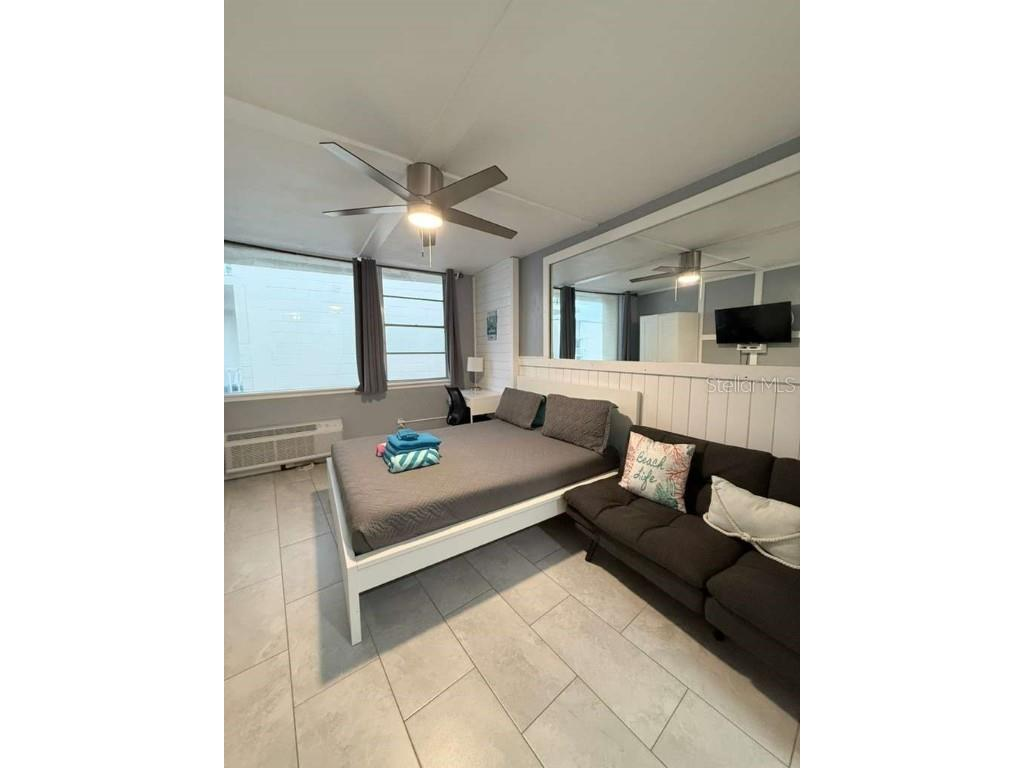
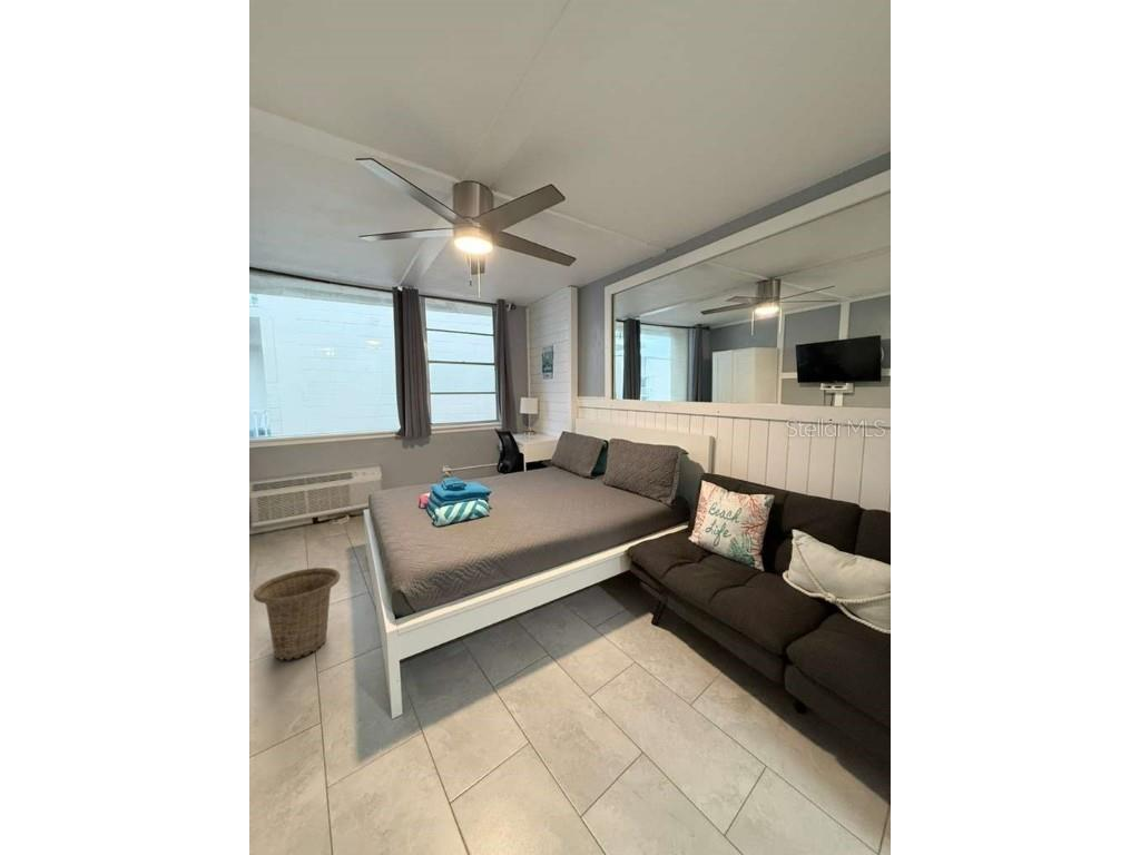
+ basket (299, 613)
